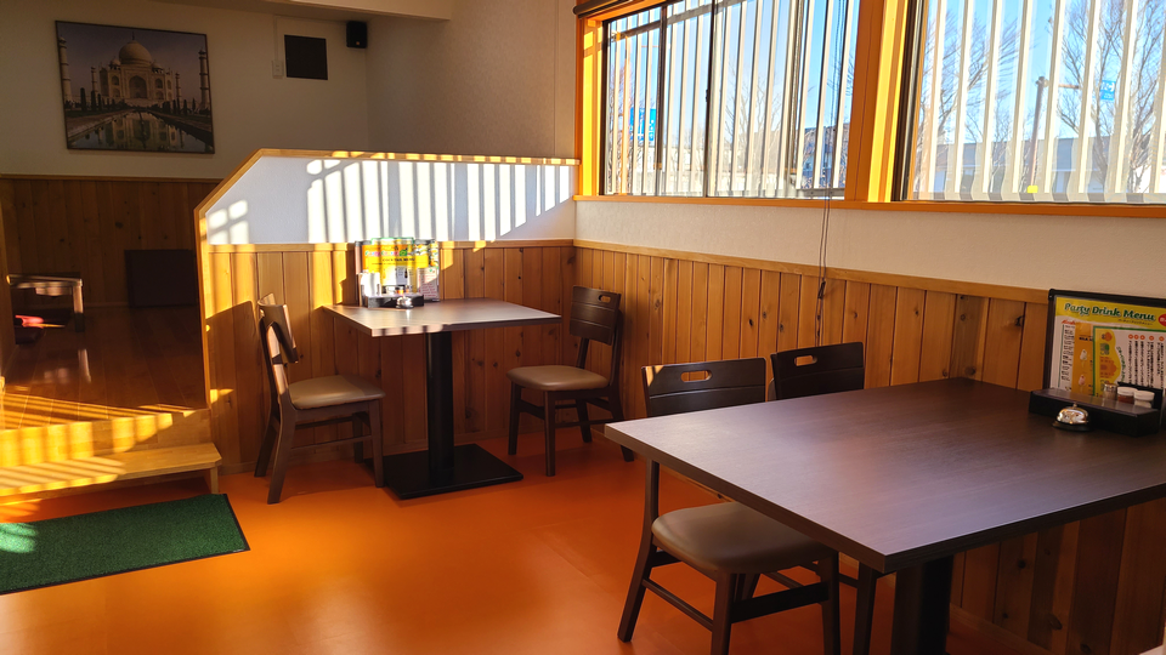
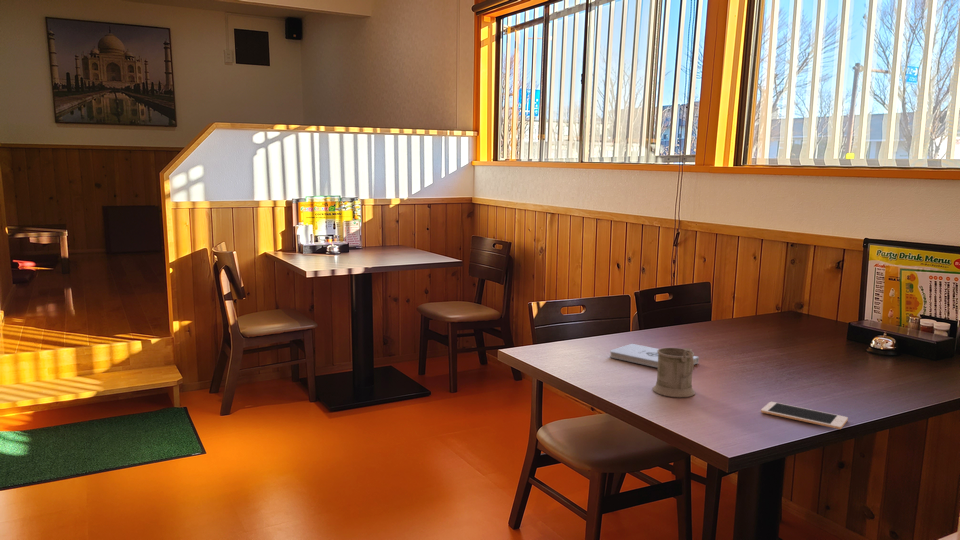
+ mug (678, 369)
+ cell phone (803, 414)
+ notepad (652, 356)
